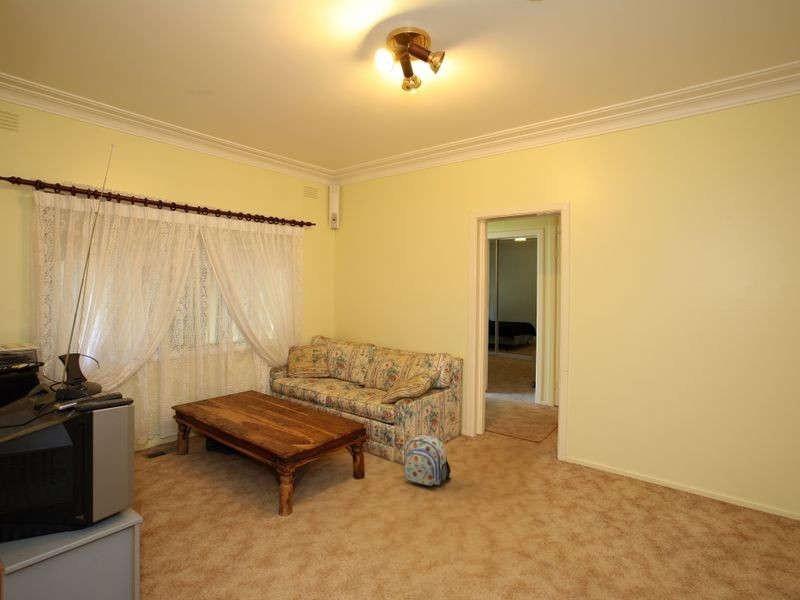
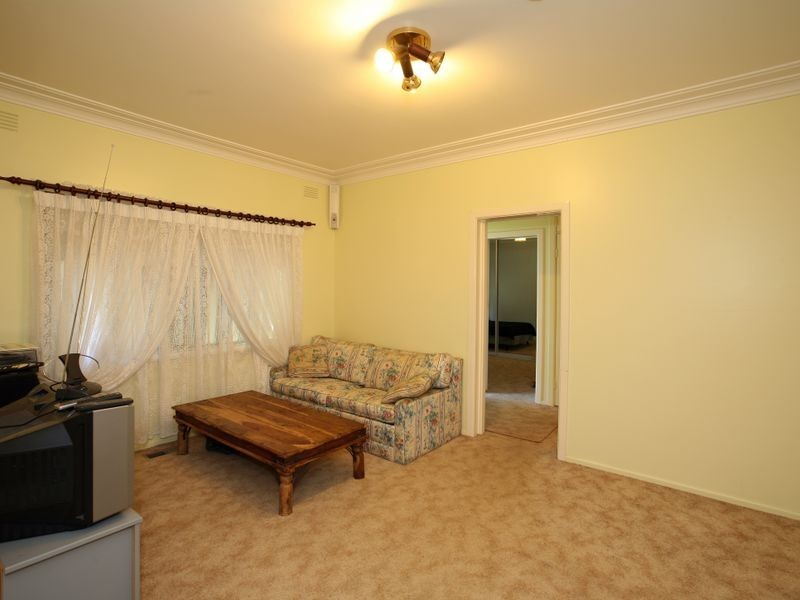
- backpack (424, 459)
